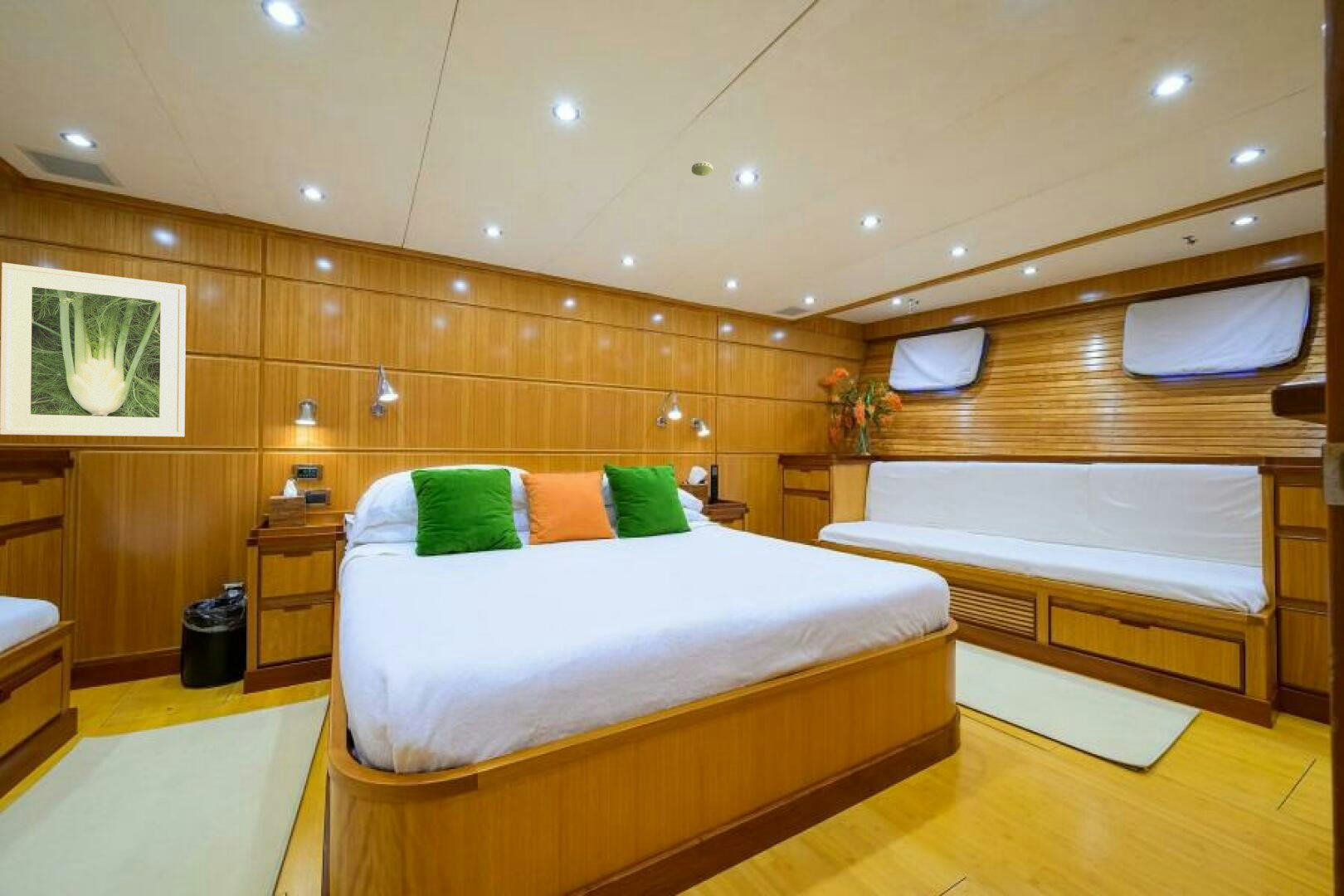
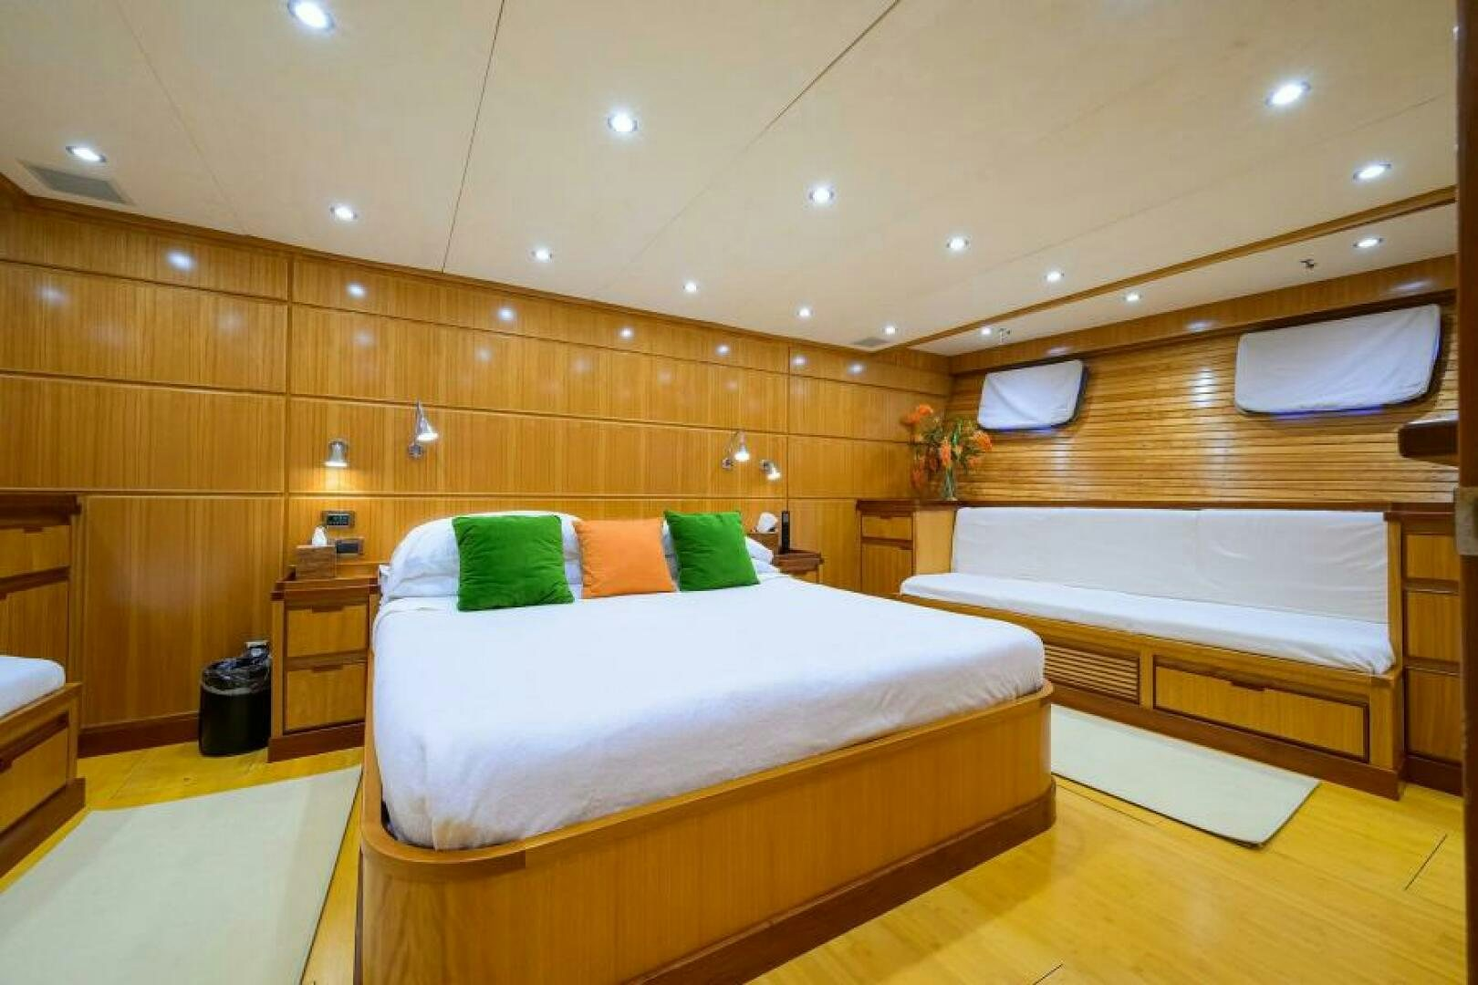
- smoke detector (702, 168)
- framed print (99, 355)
